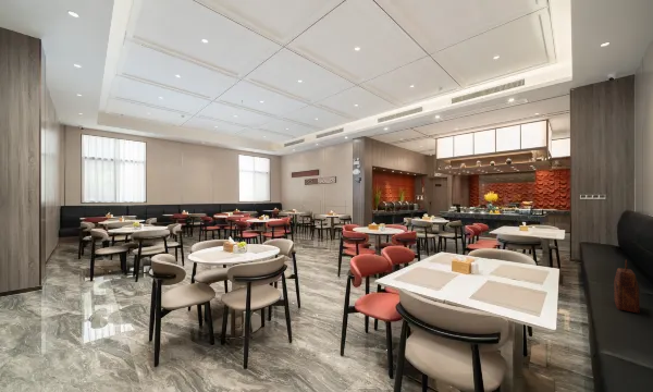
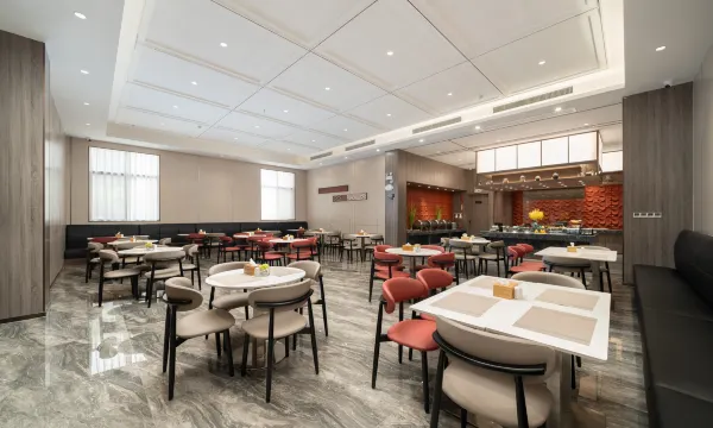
- handbag (626, 283)
